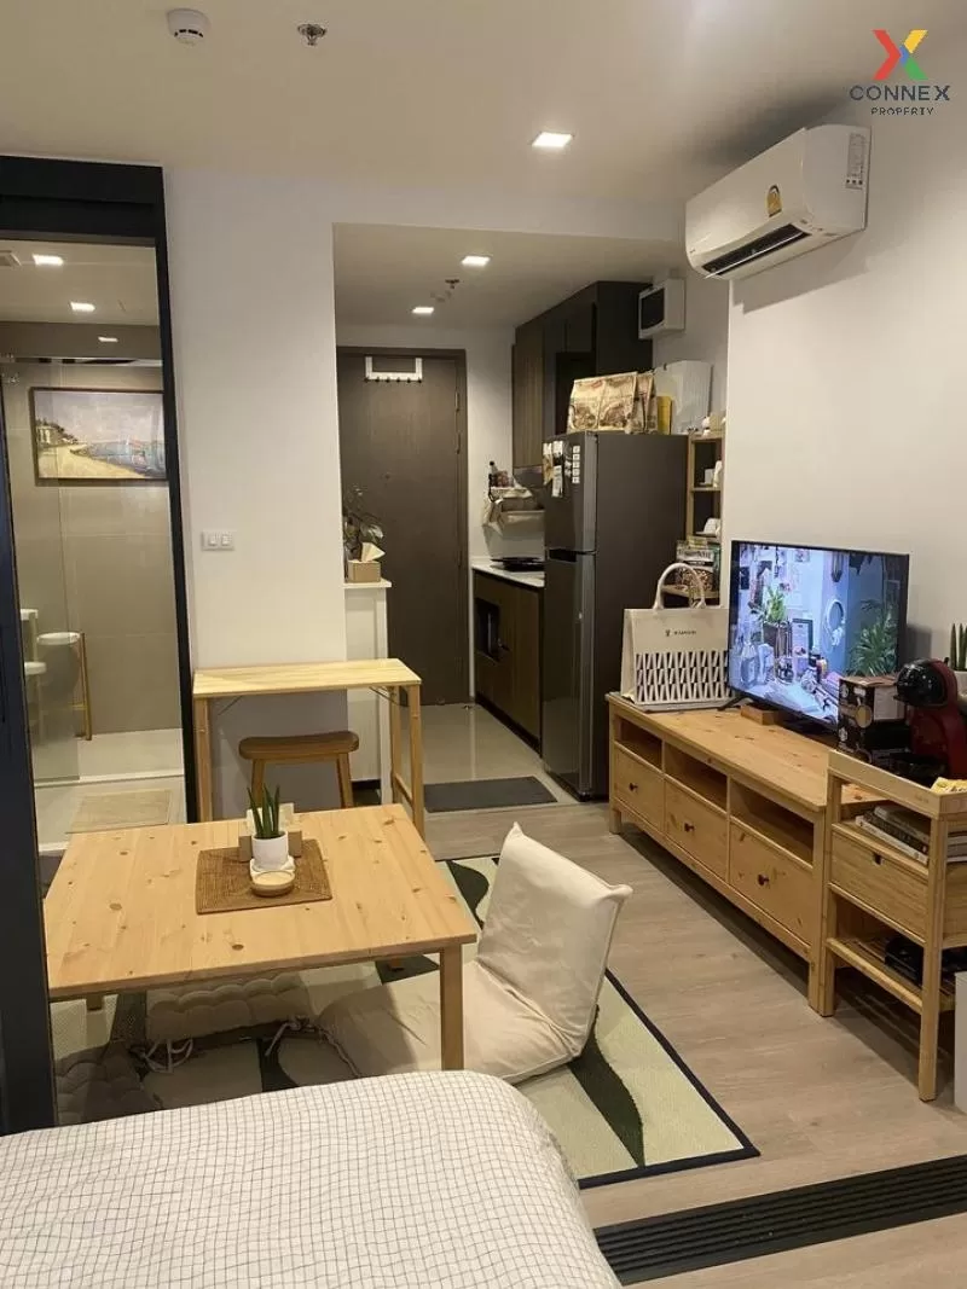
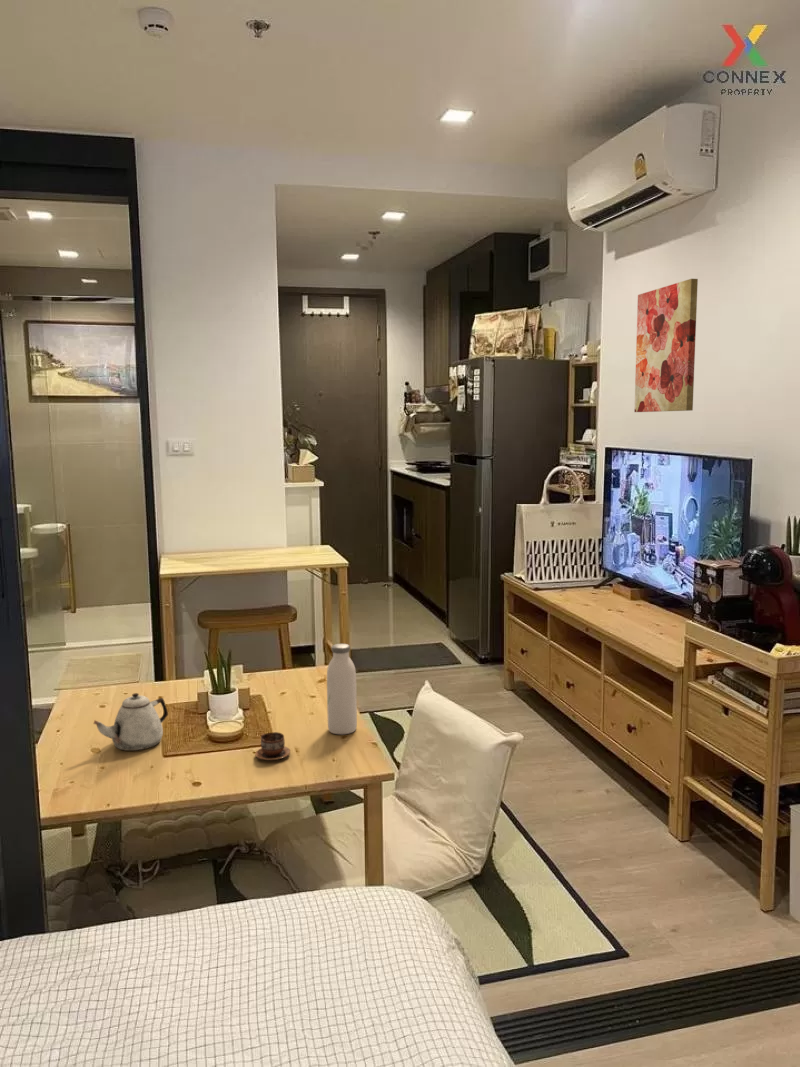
+ wall art (663, 349)
+ teapot (132, 720)
+ water bottle (341, 687)
+ cup (272, 745)
